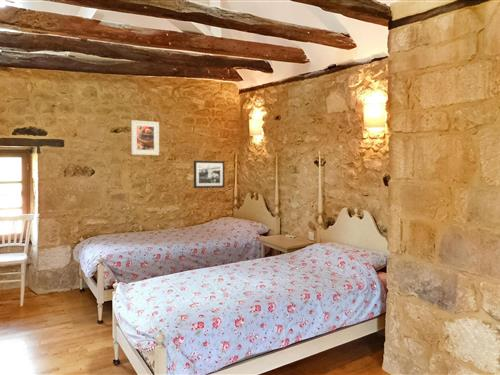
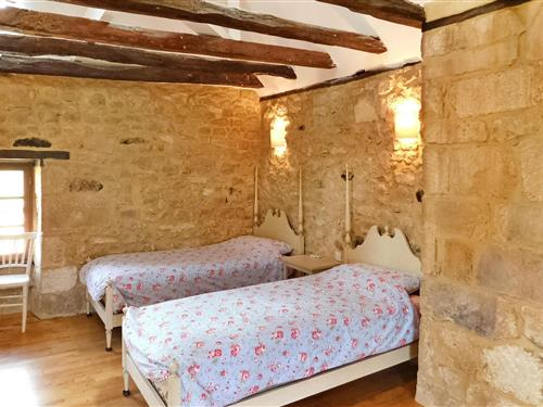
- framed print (145, 138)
- picture frame (209, 174)
